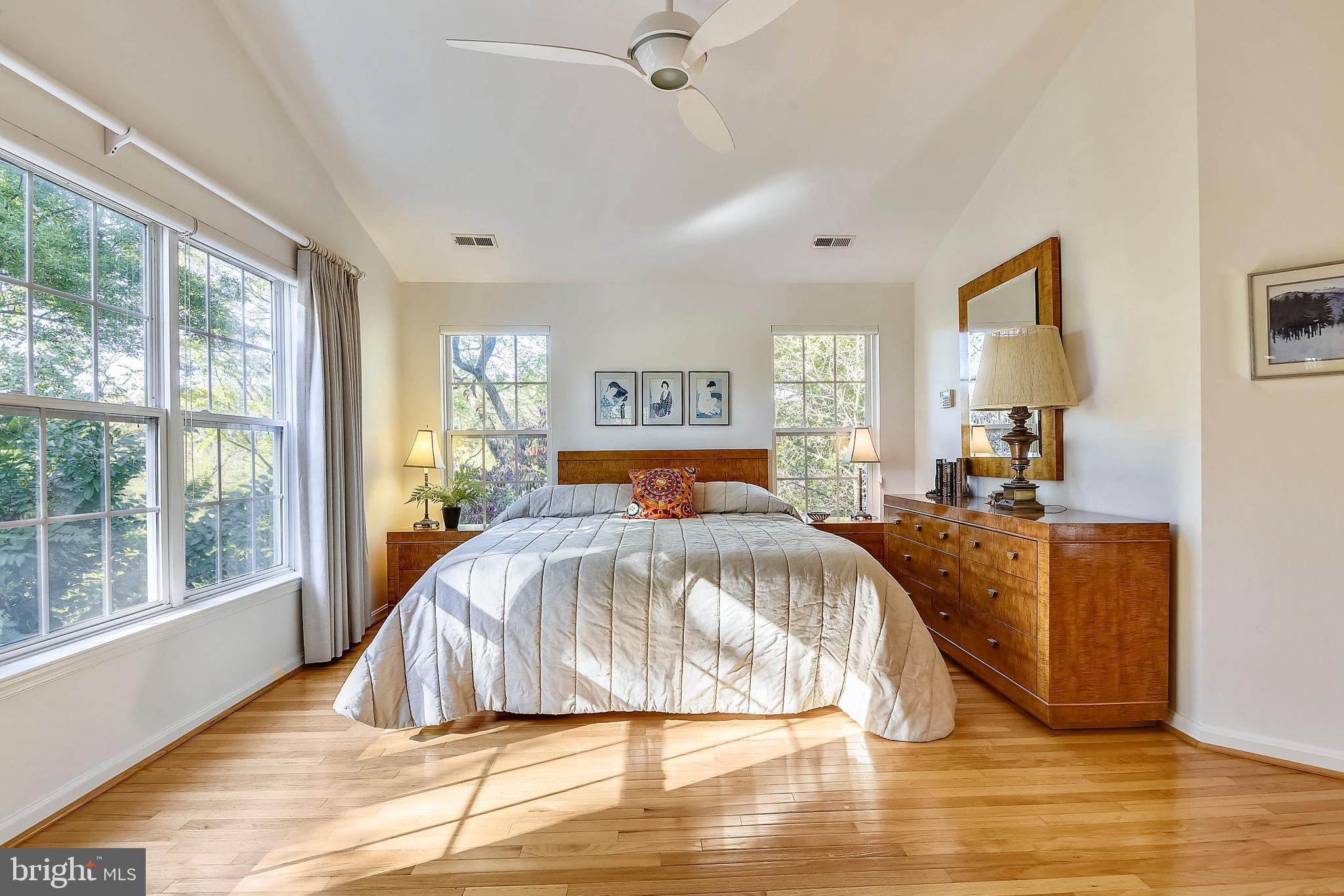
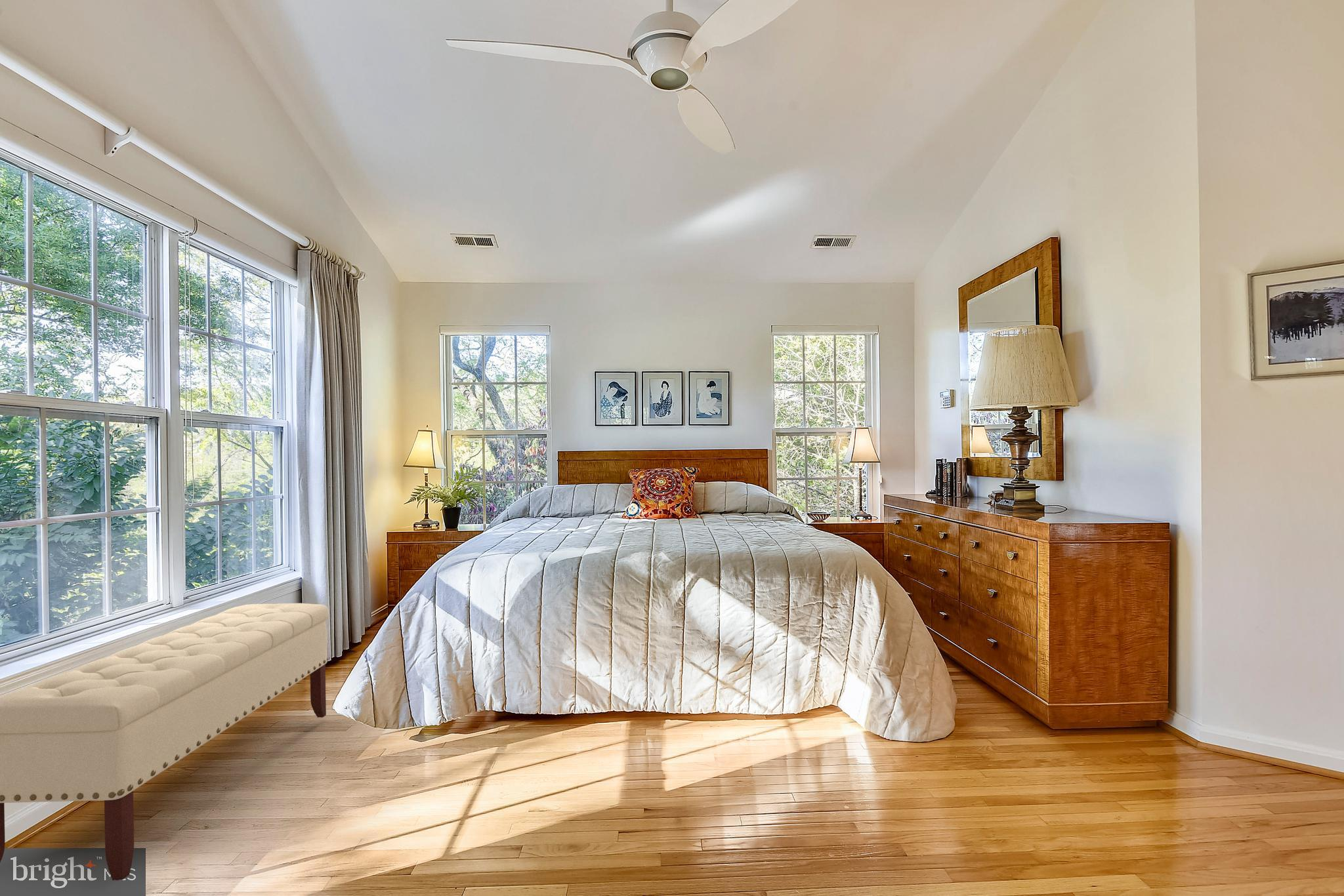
+ bench (190, 710)
